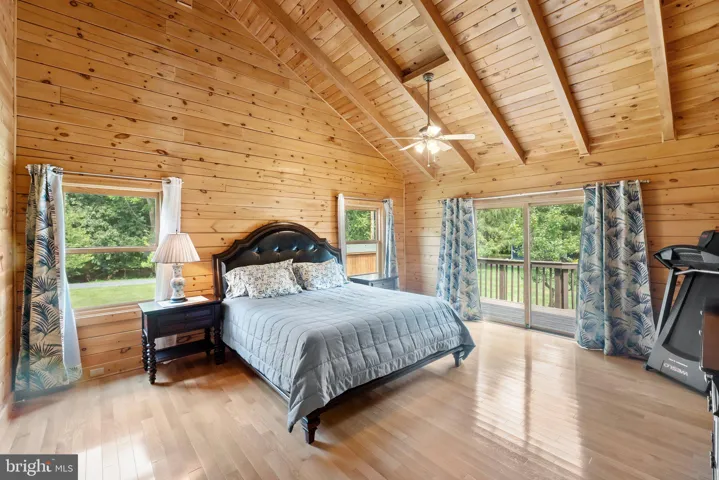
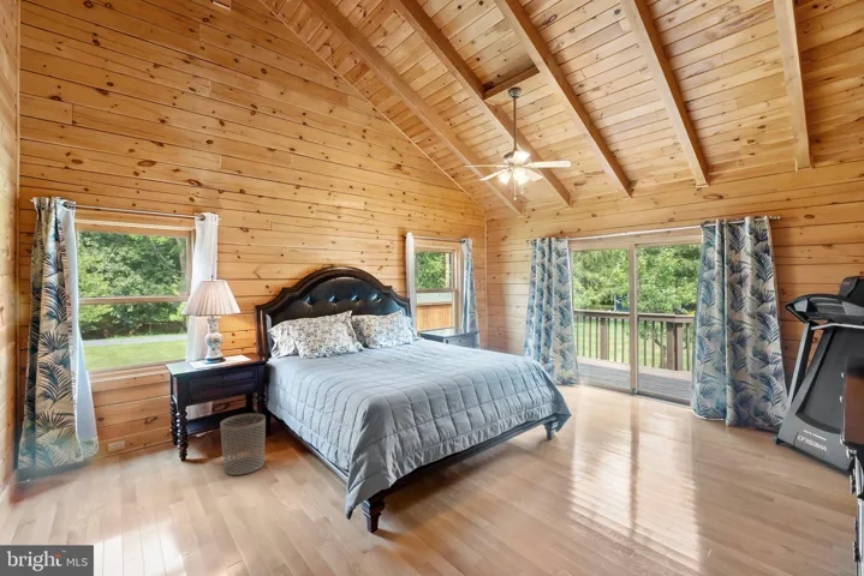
+ waste bin (243, 443)
